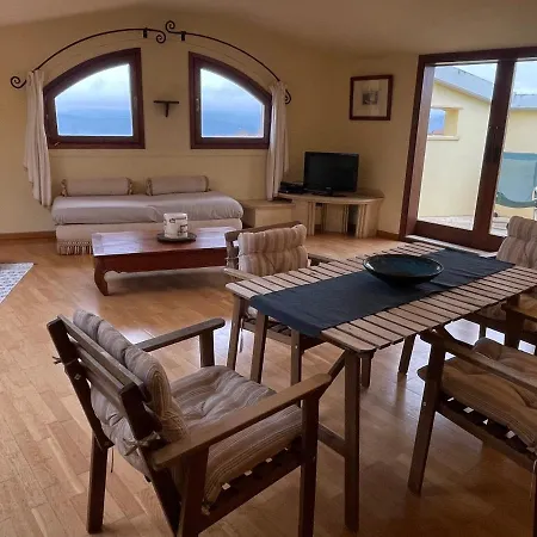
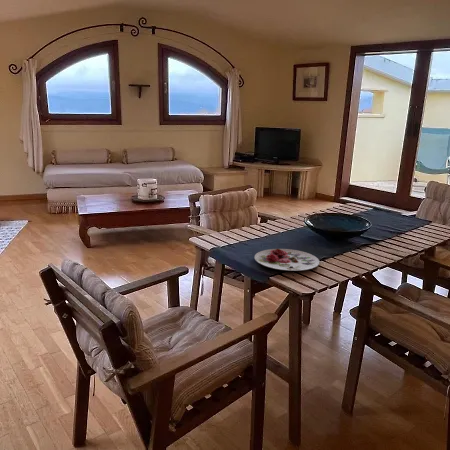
+ plate (286, 258)
